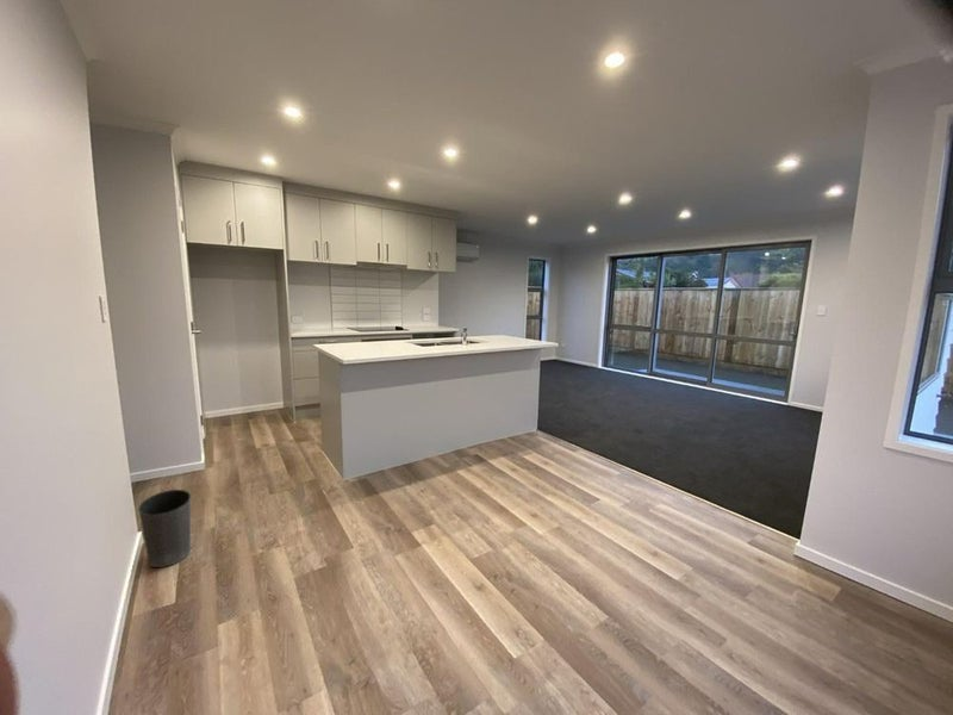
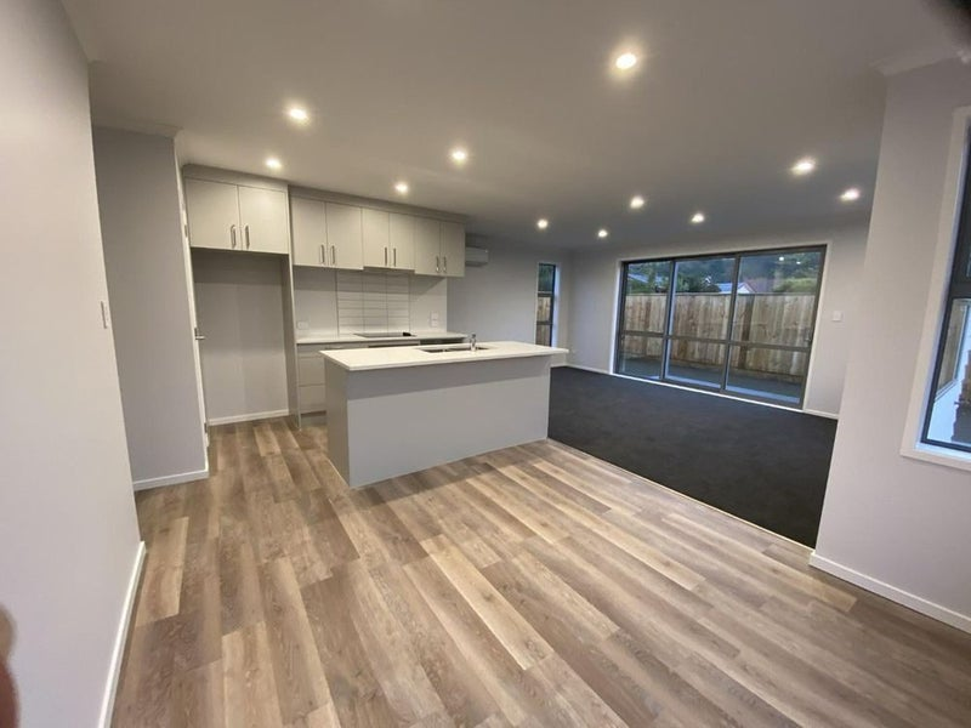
- waste basket (167, 529)
